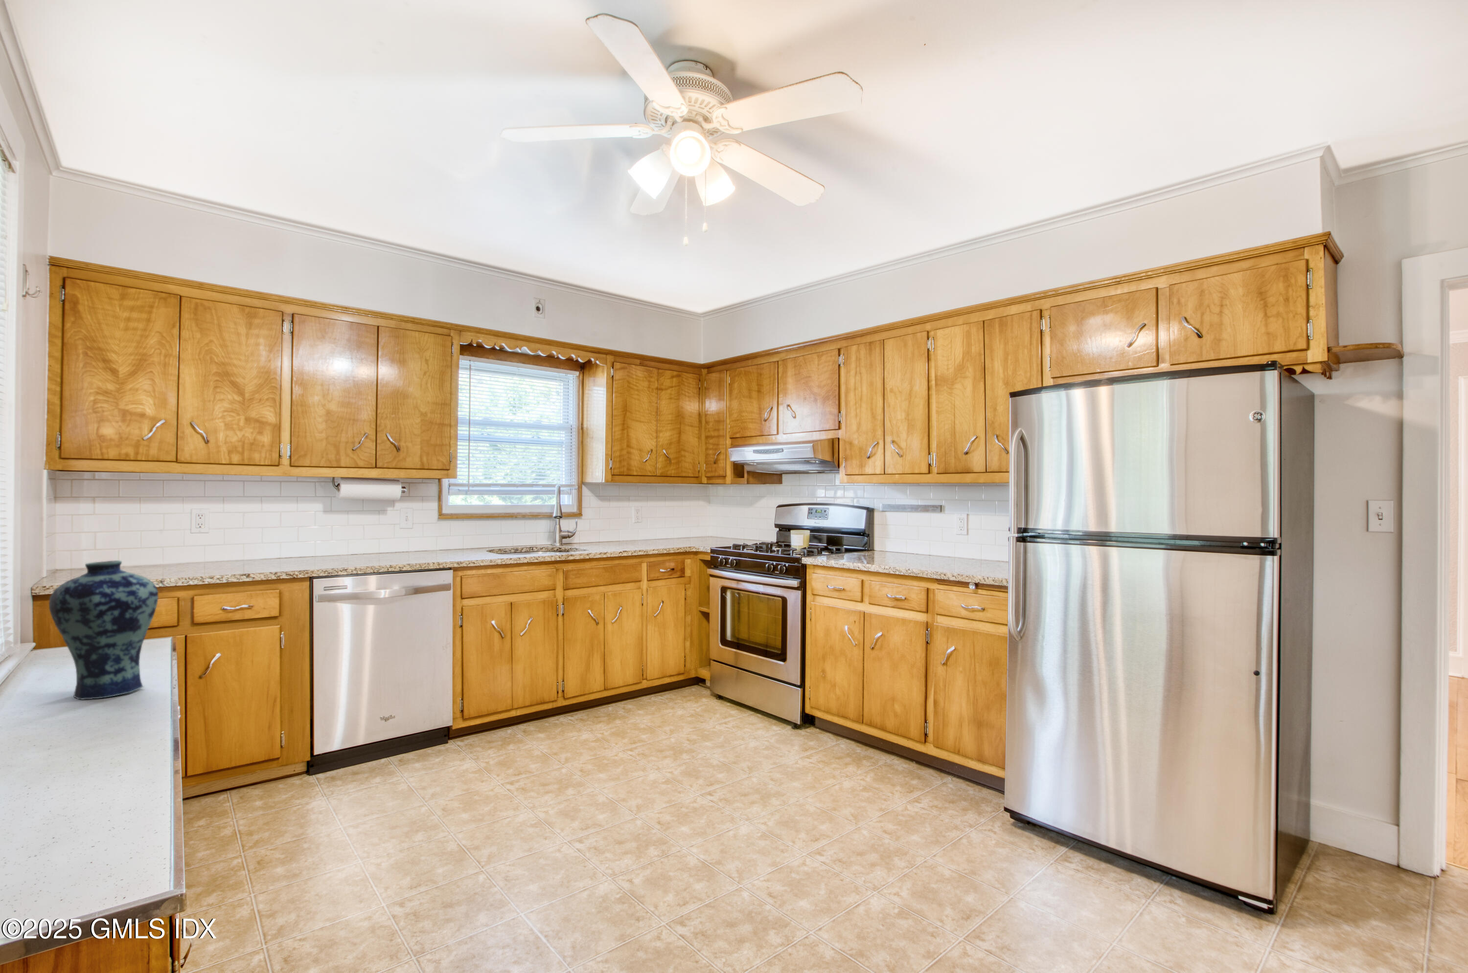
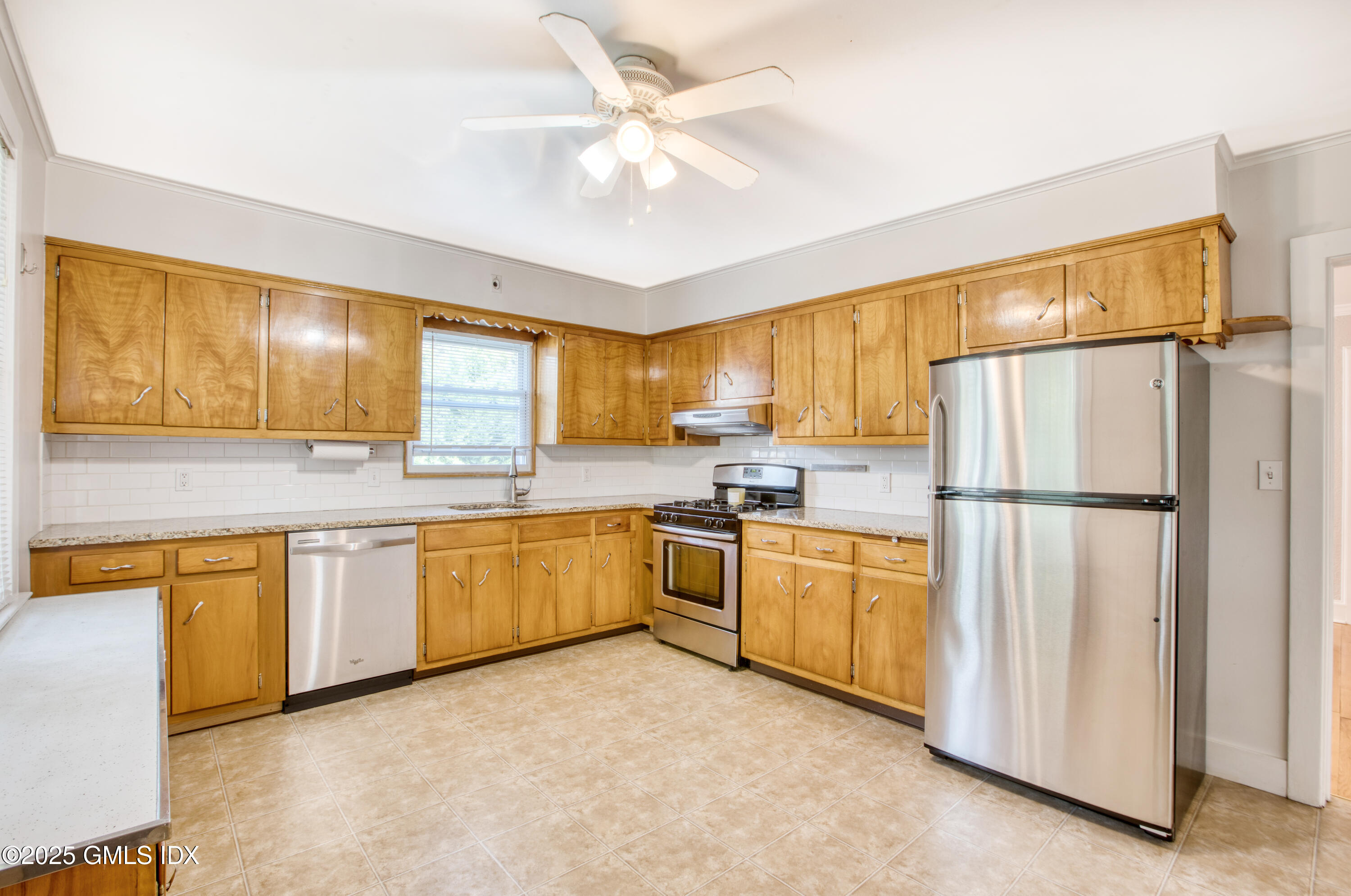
- vase (105, 627)
